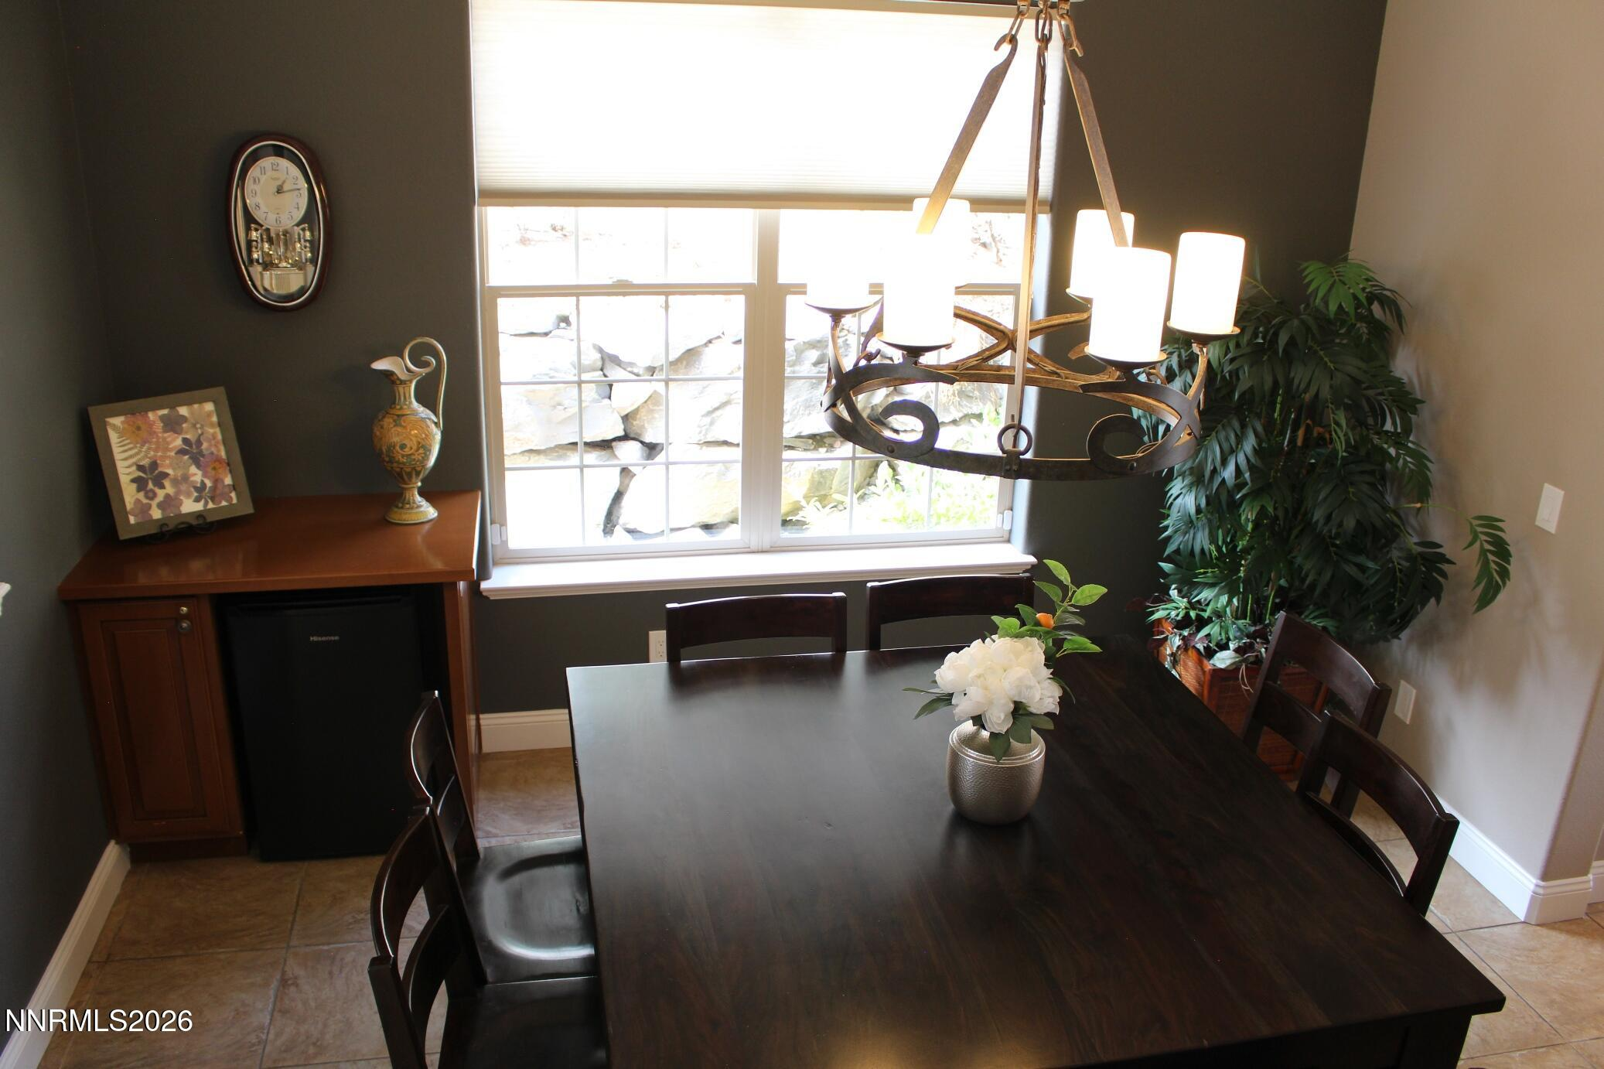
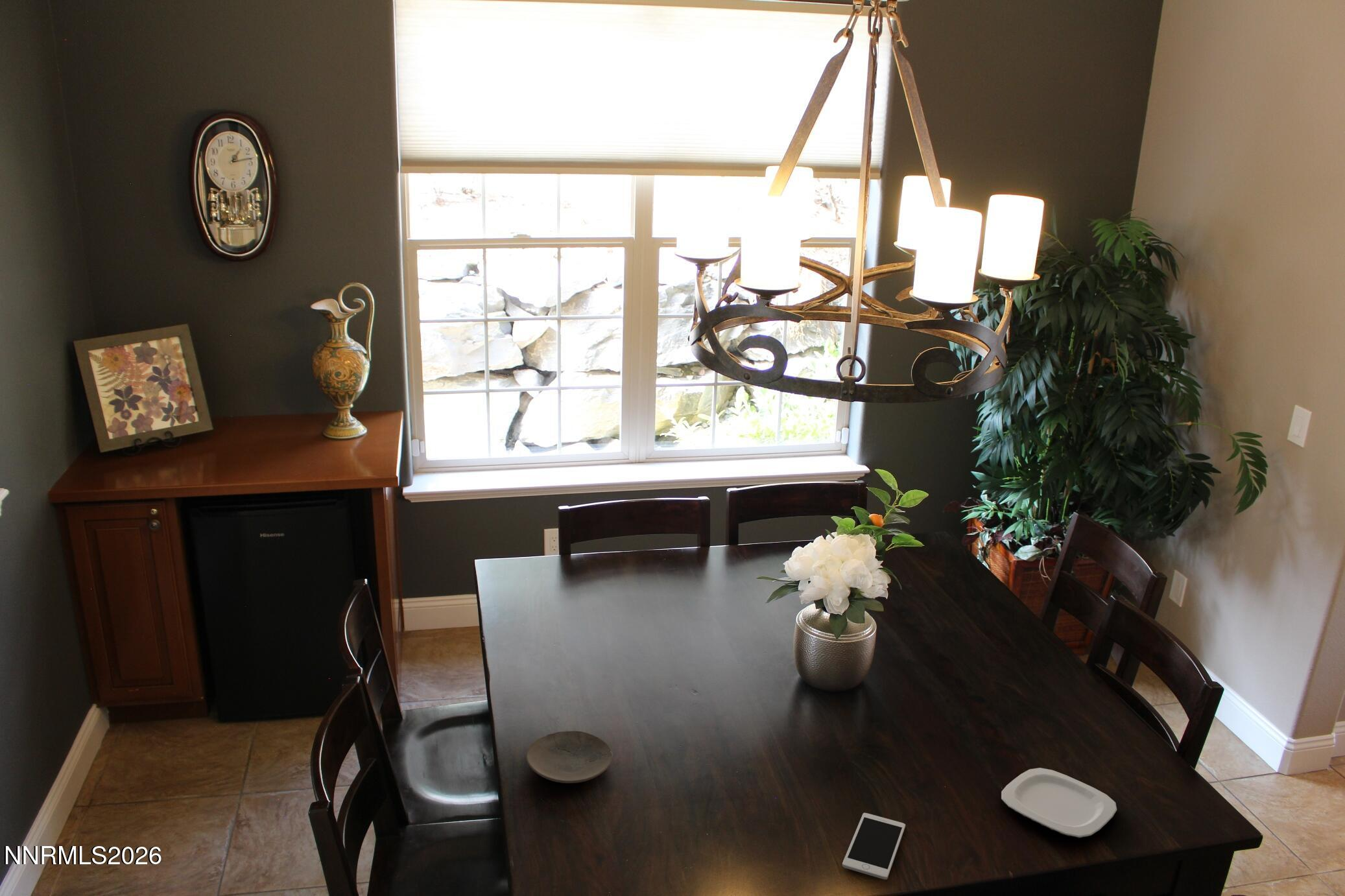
+ plate (1058, 803)
+ cell phone (874, 844)
+ plate (569, 760)
